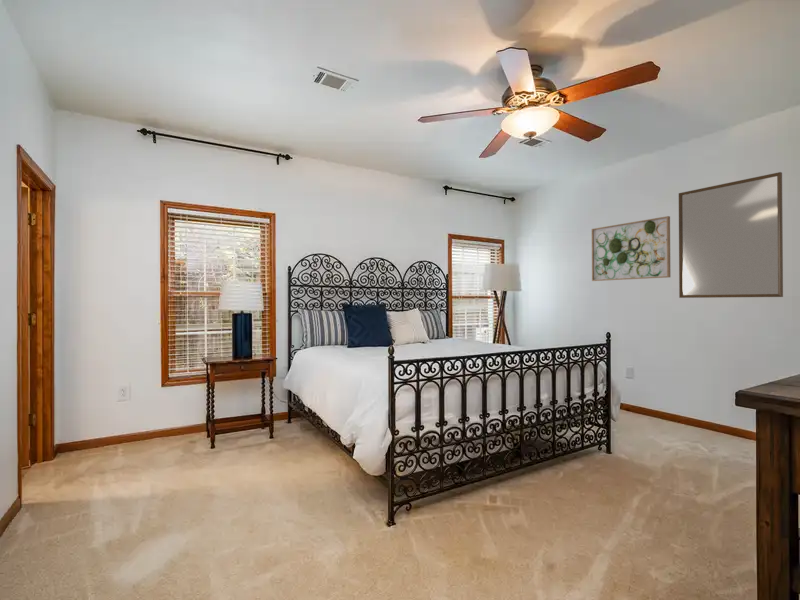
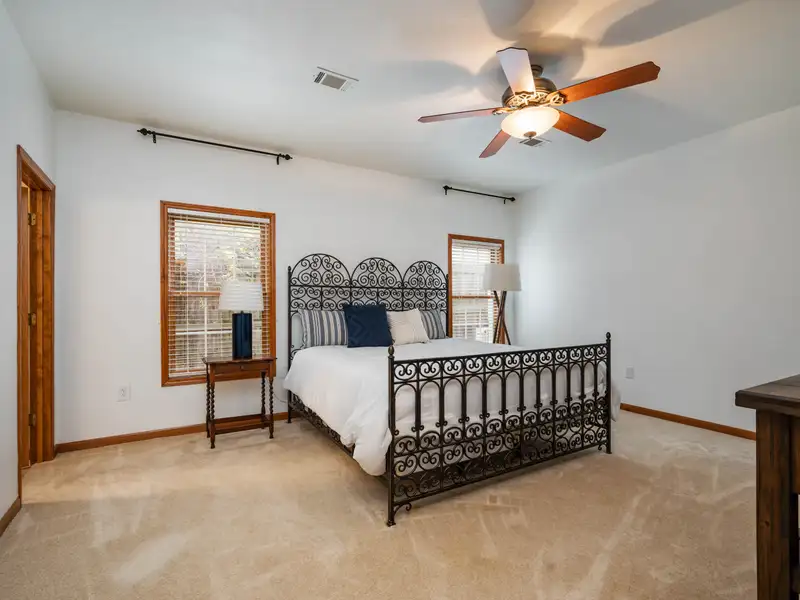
- wall art (627, 251)
- home mirror (726, 240)
